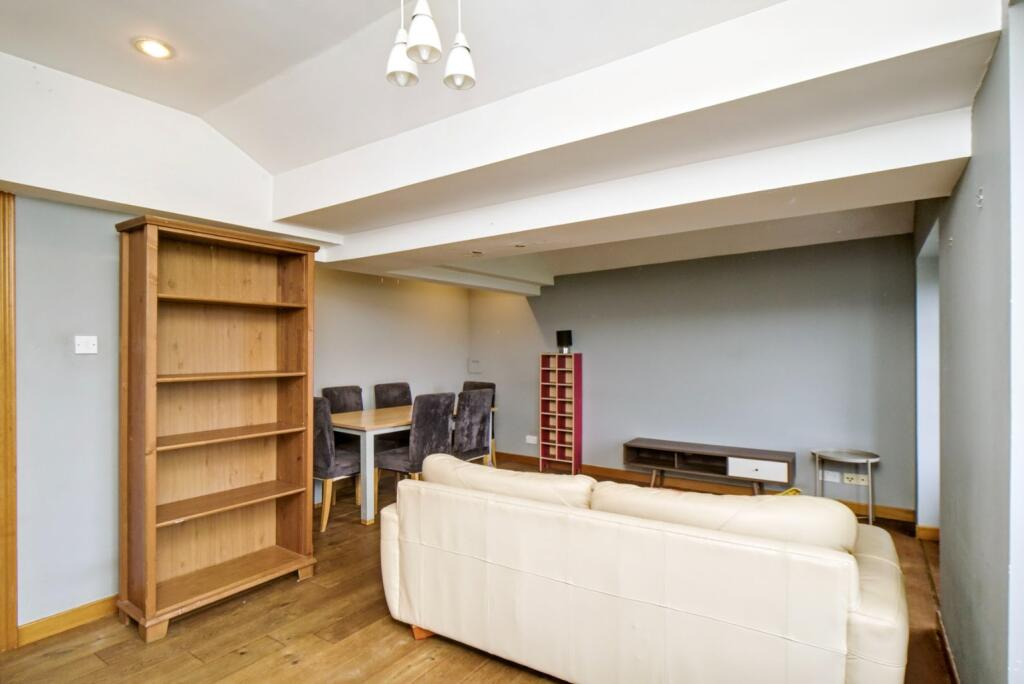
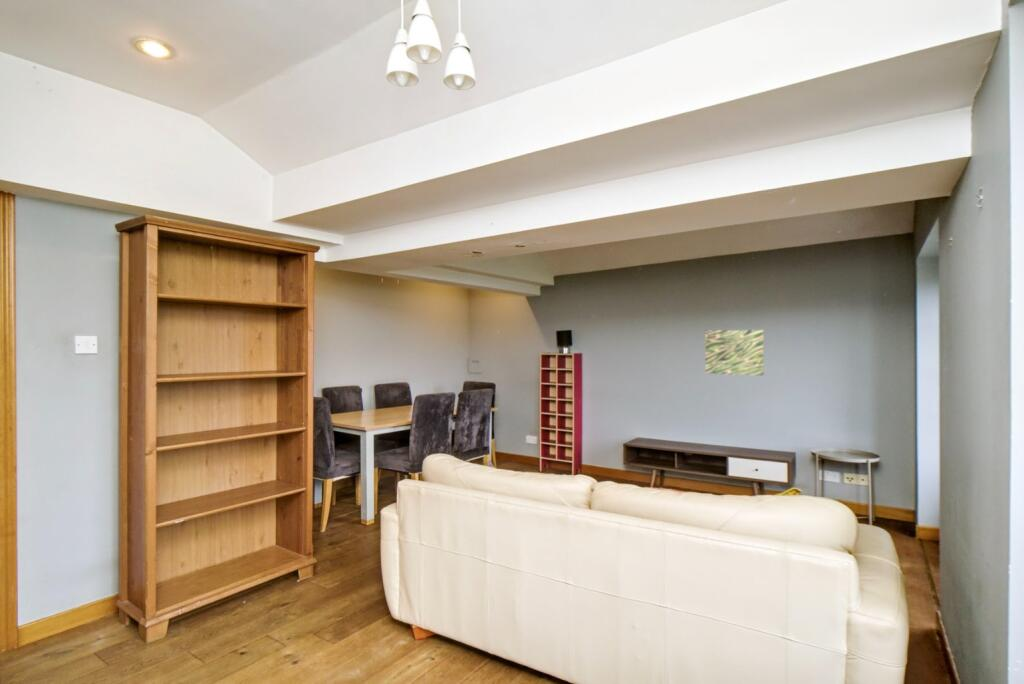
+ wall art (733, 352)
